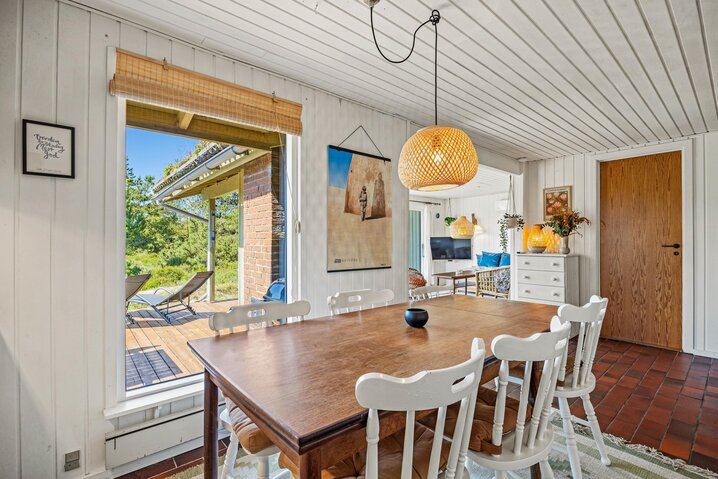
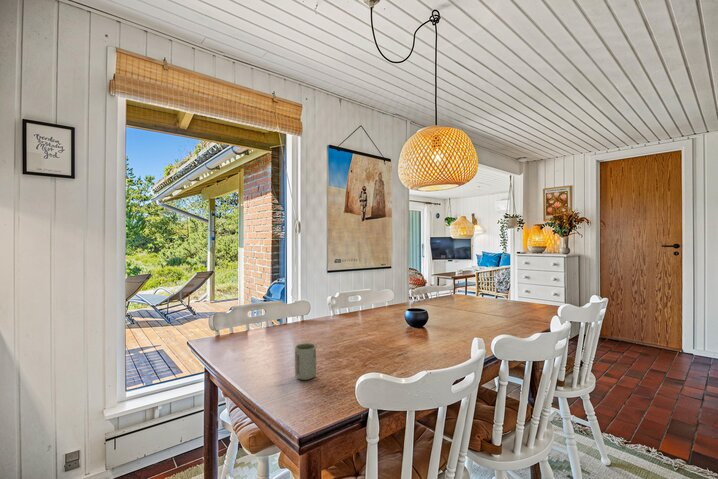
+ cup (305, 361)
